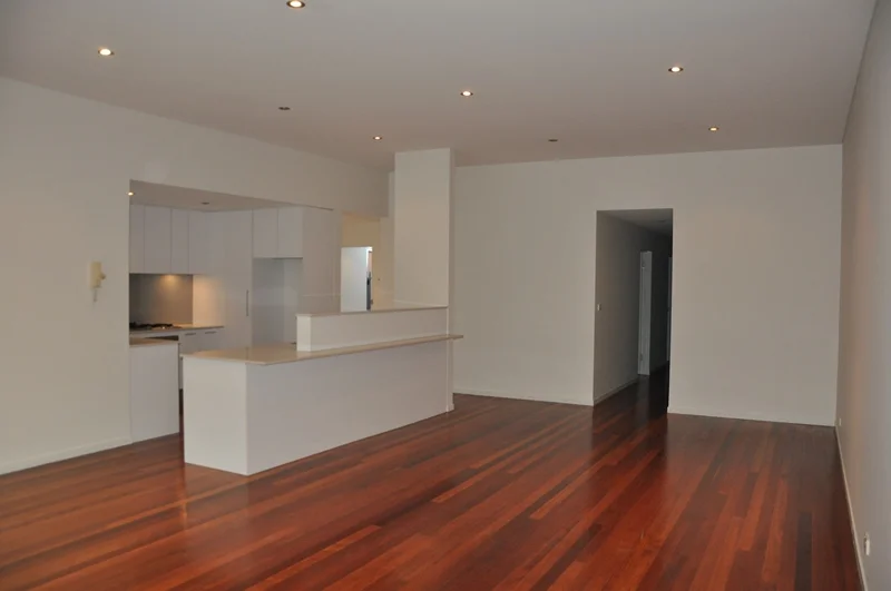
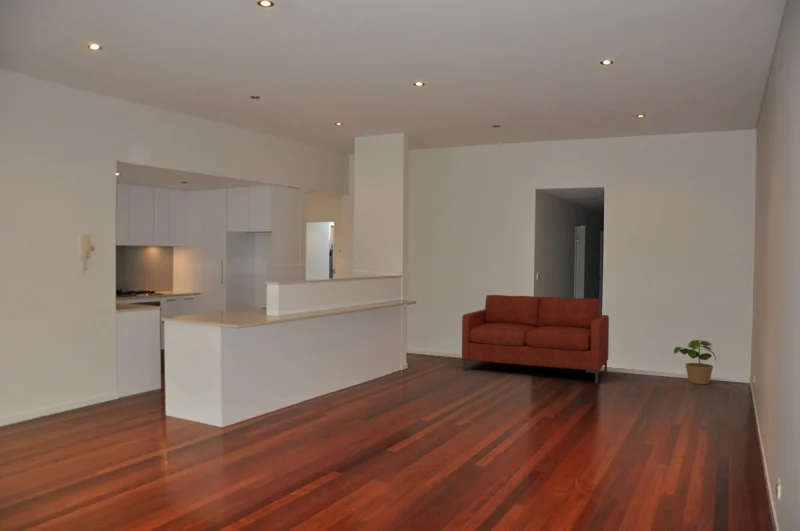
+ potted plant (694, 363)
+ sofa (535, 334)
